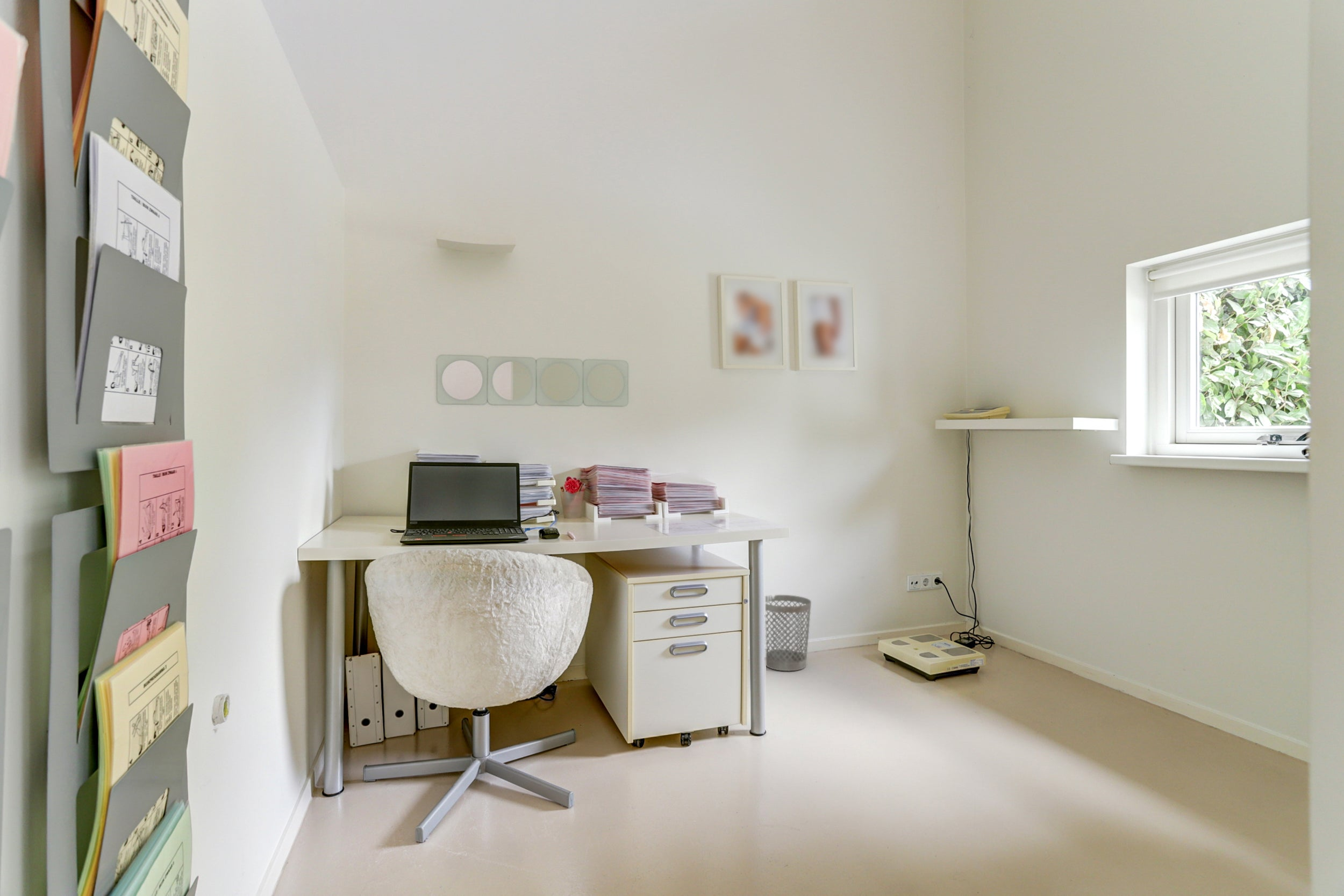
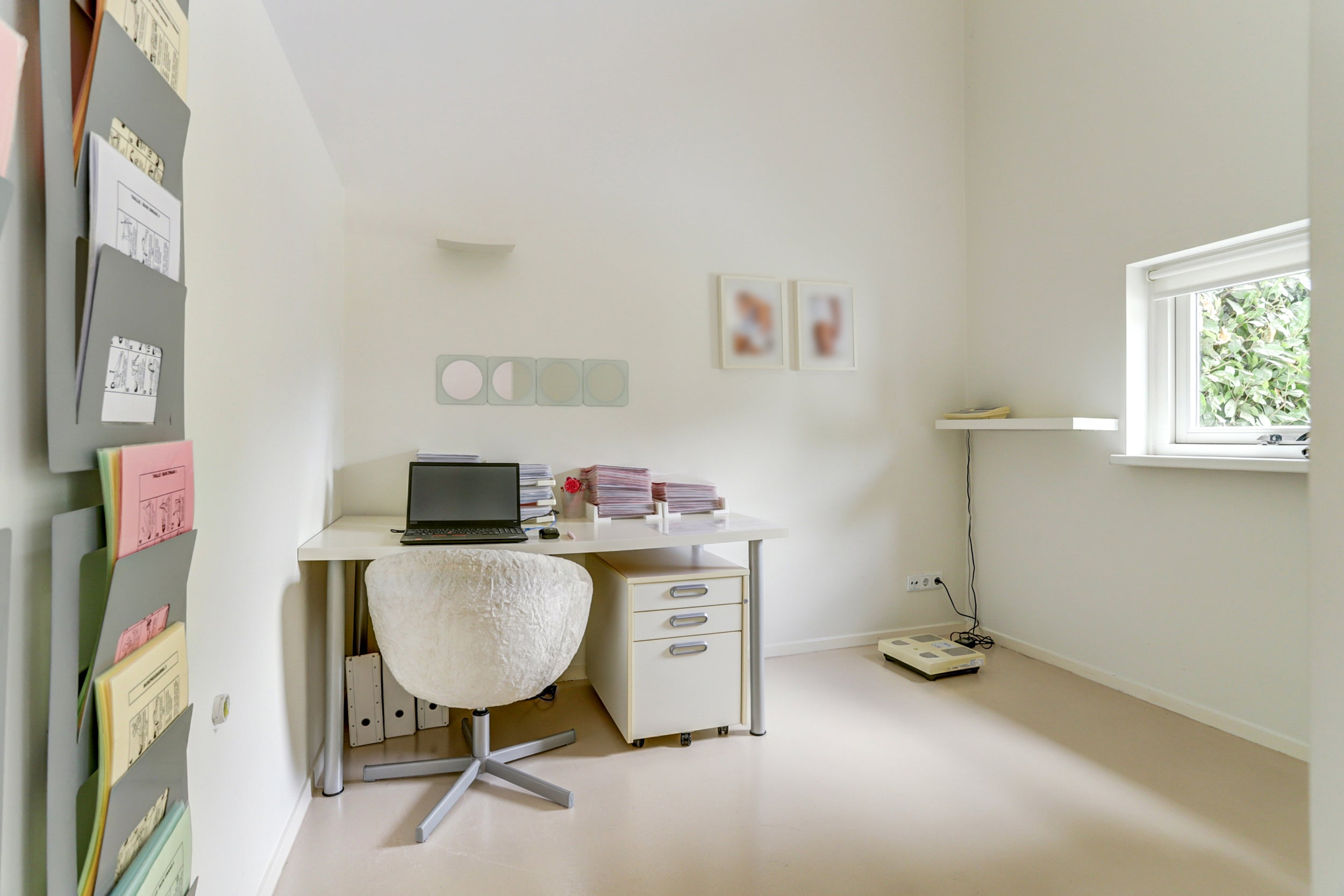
- wastebasket (785, 632)
